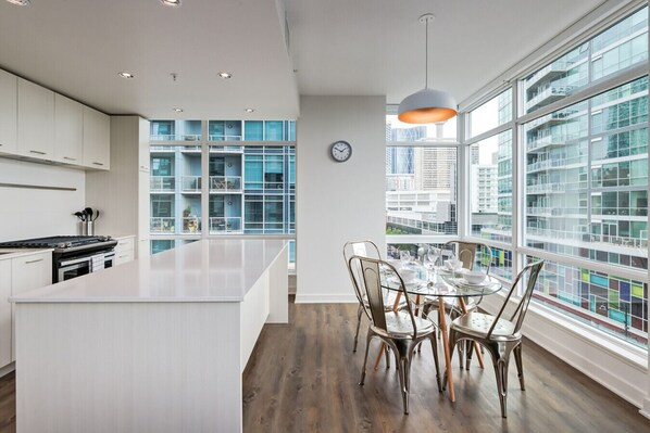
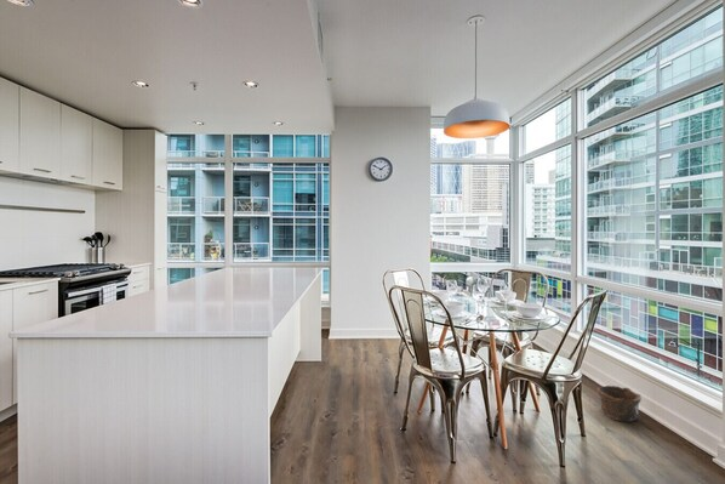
+ clay pot (618, 398)
